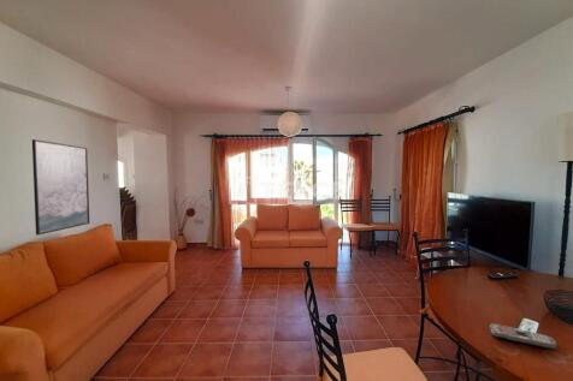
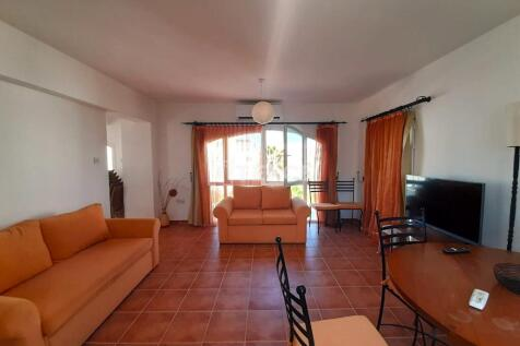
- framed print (64, 186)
- remote control (521, 335)
